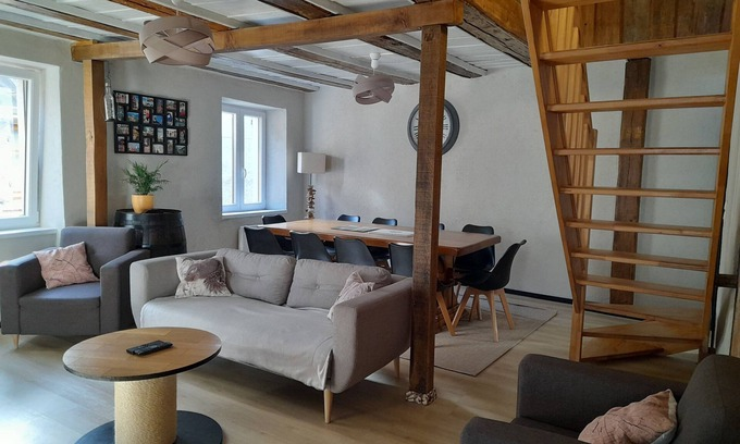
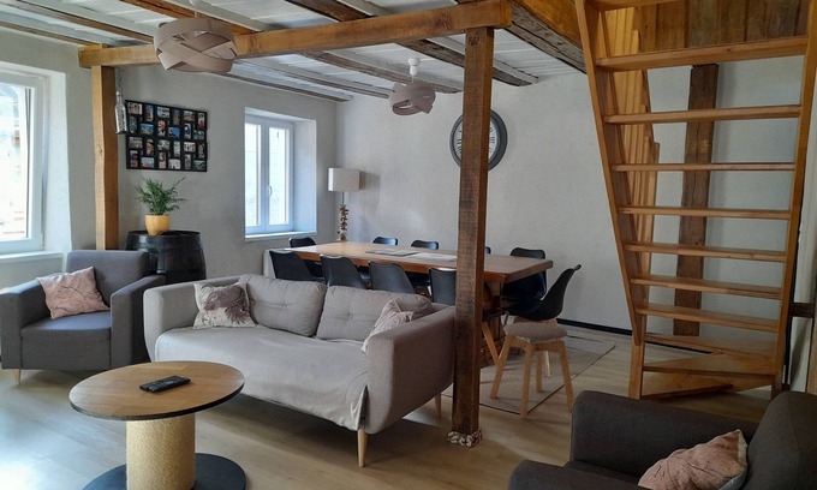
+ stool (530, 365)
